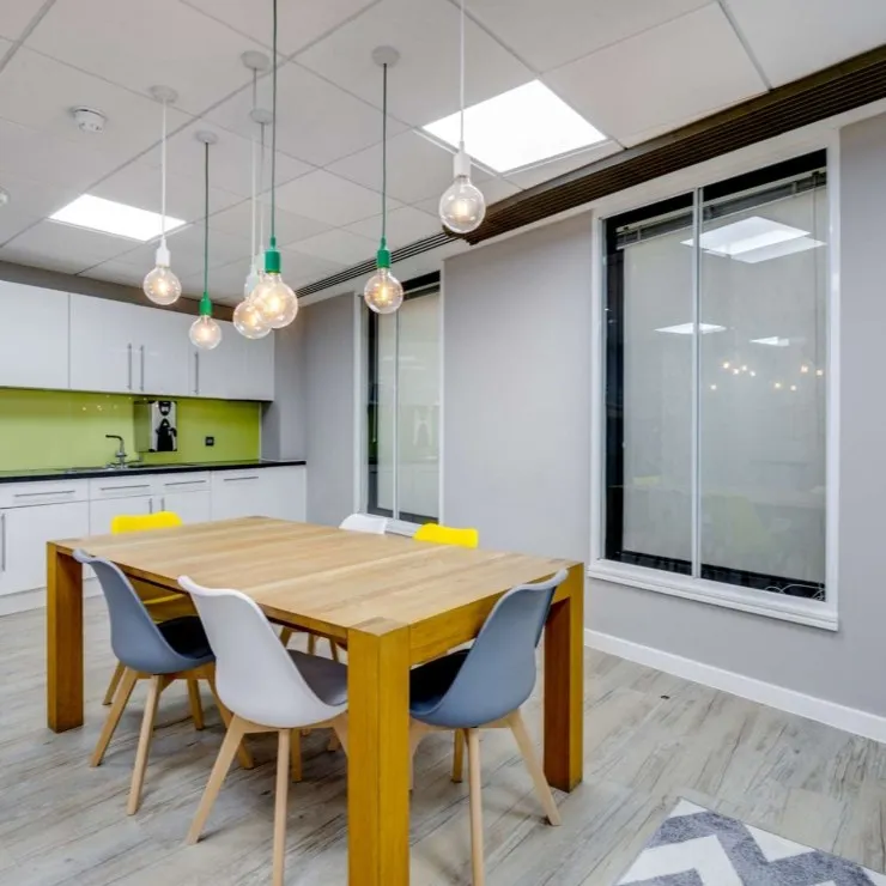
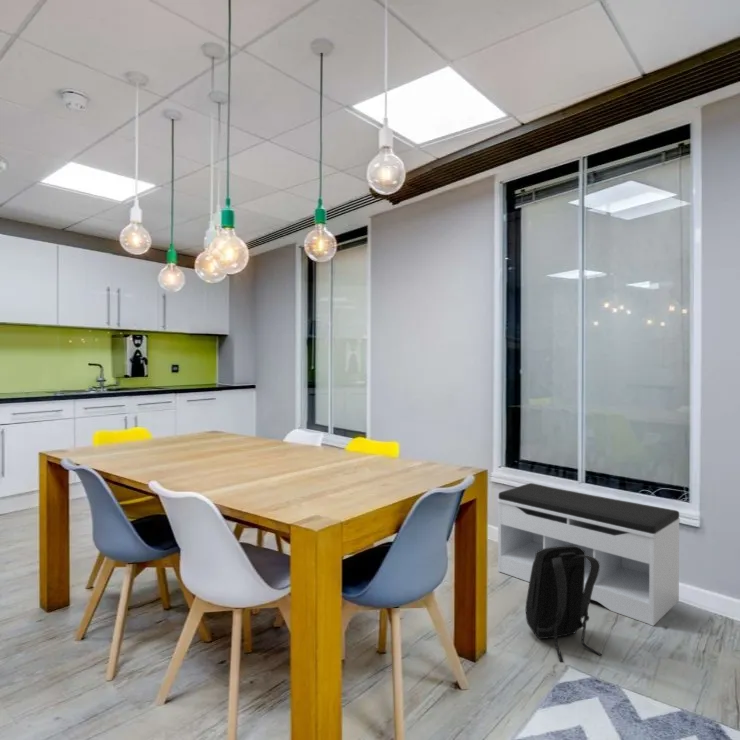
+ backpack (560, 593)
+ bench (582, 542)
